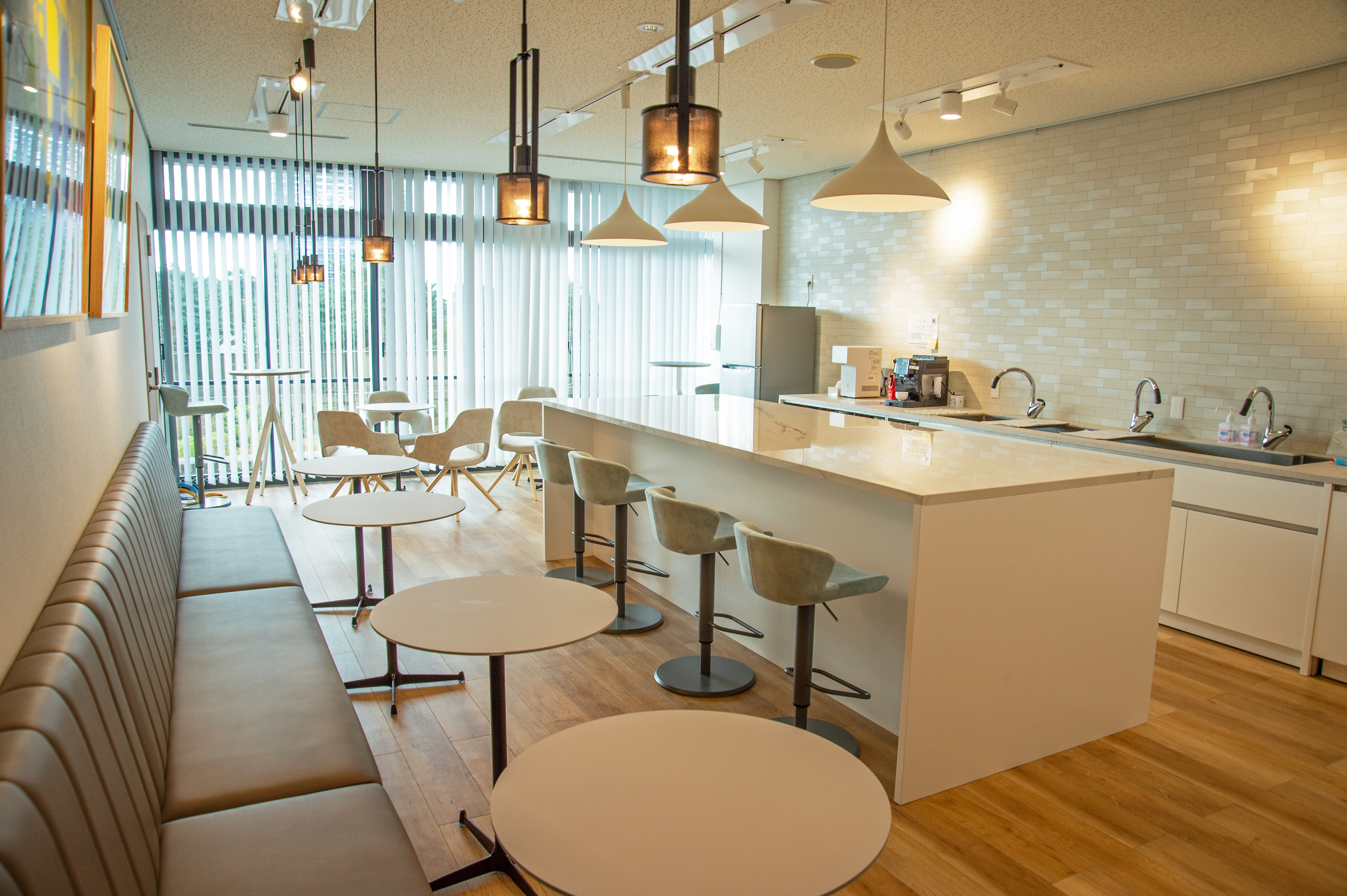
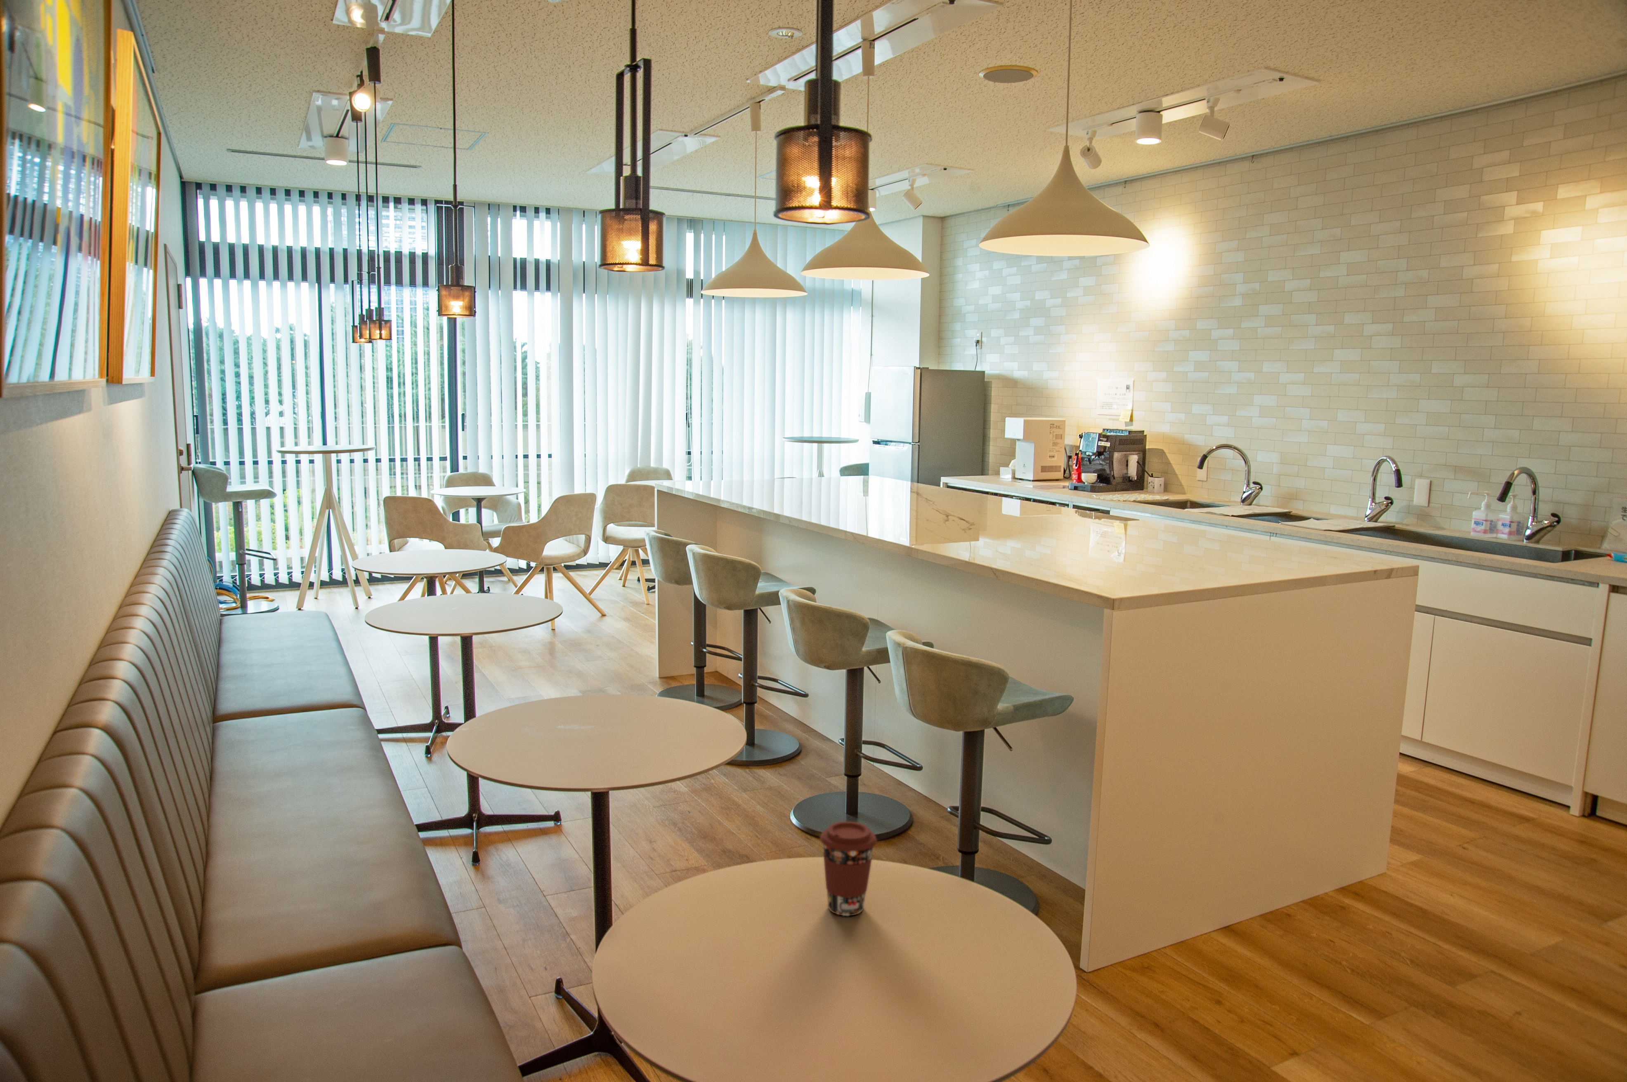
+ coffee cup (847, 868)
